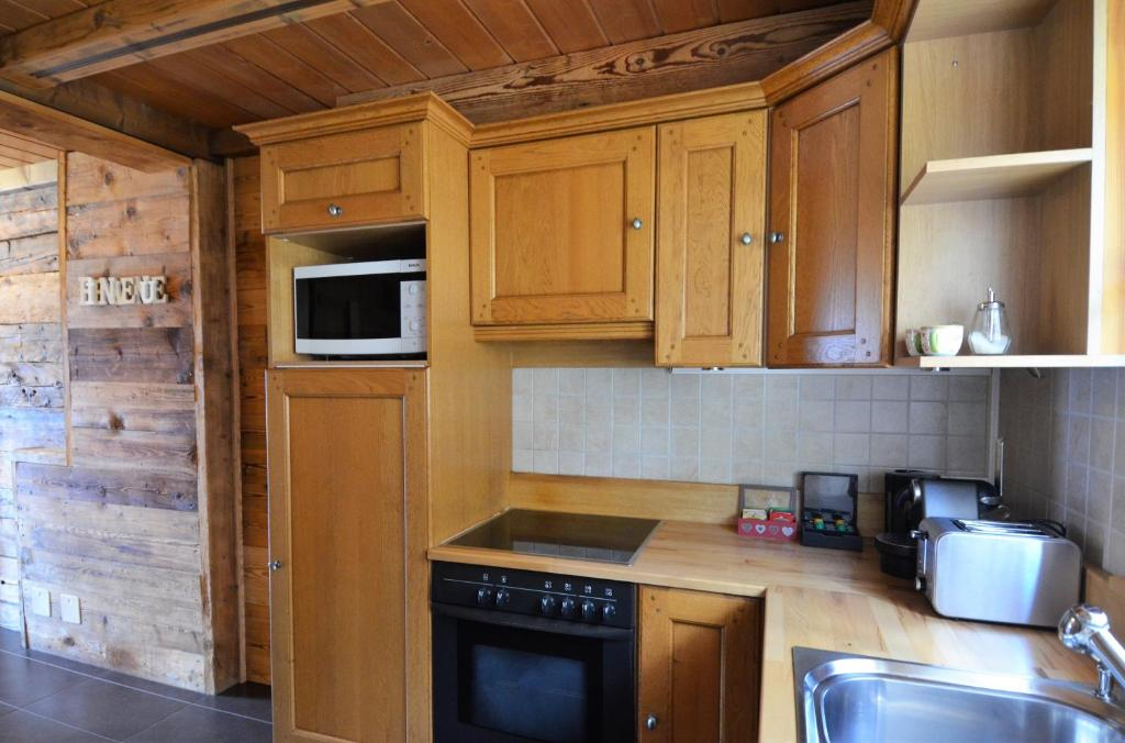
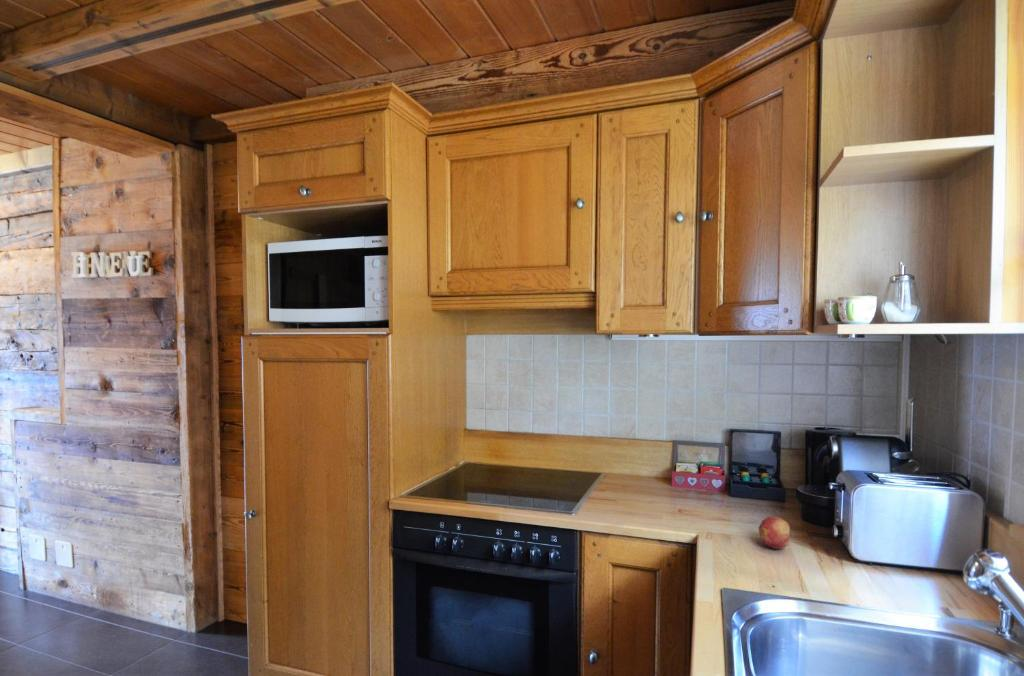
+ fruit (774, 533)
